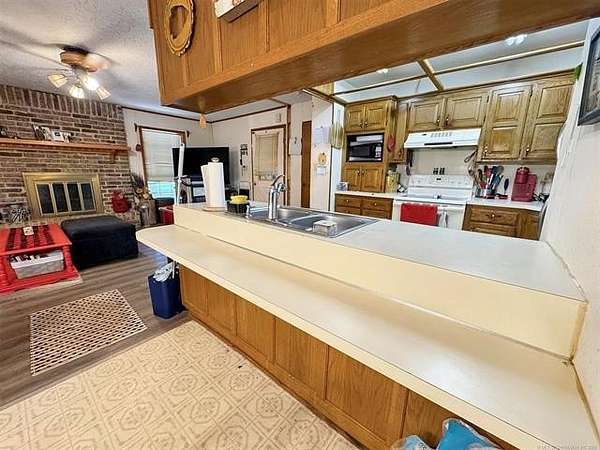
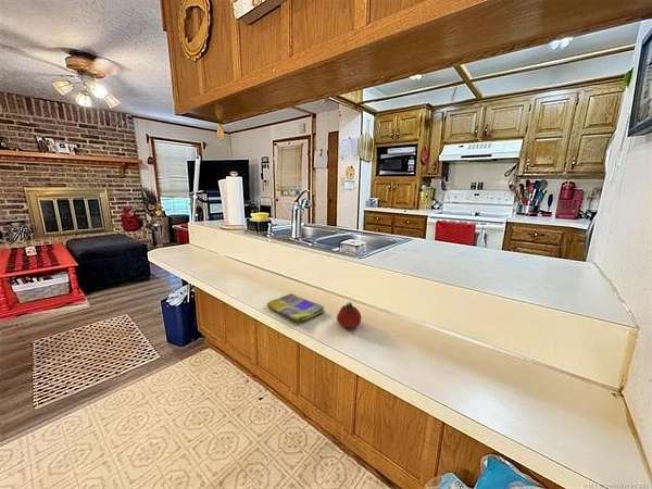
+ dish towel (294, 305)
+ fruit (348, 313)
